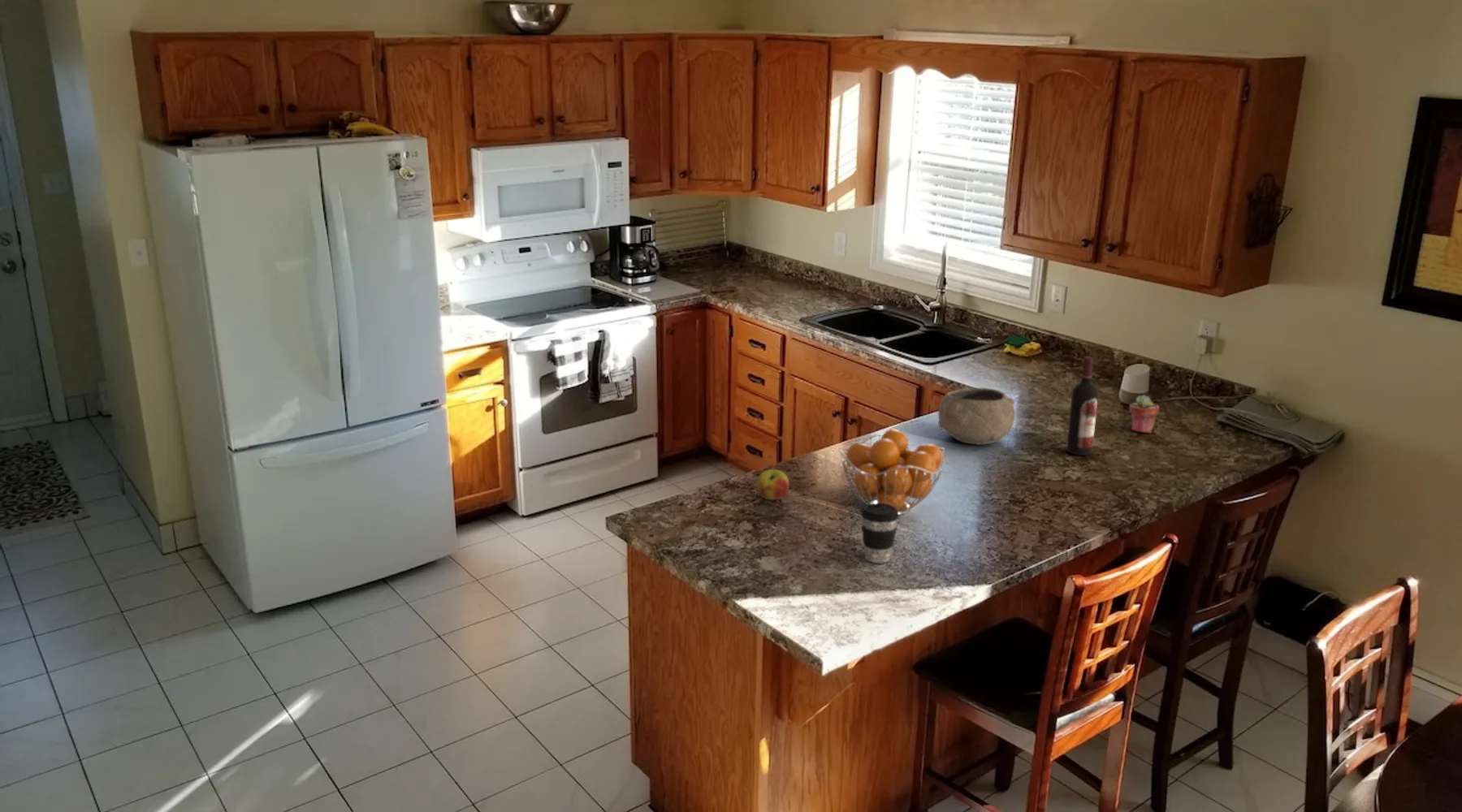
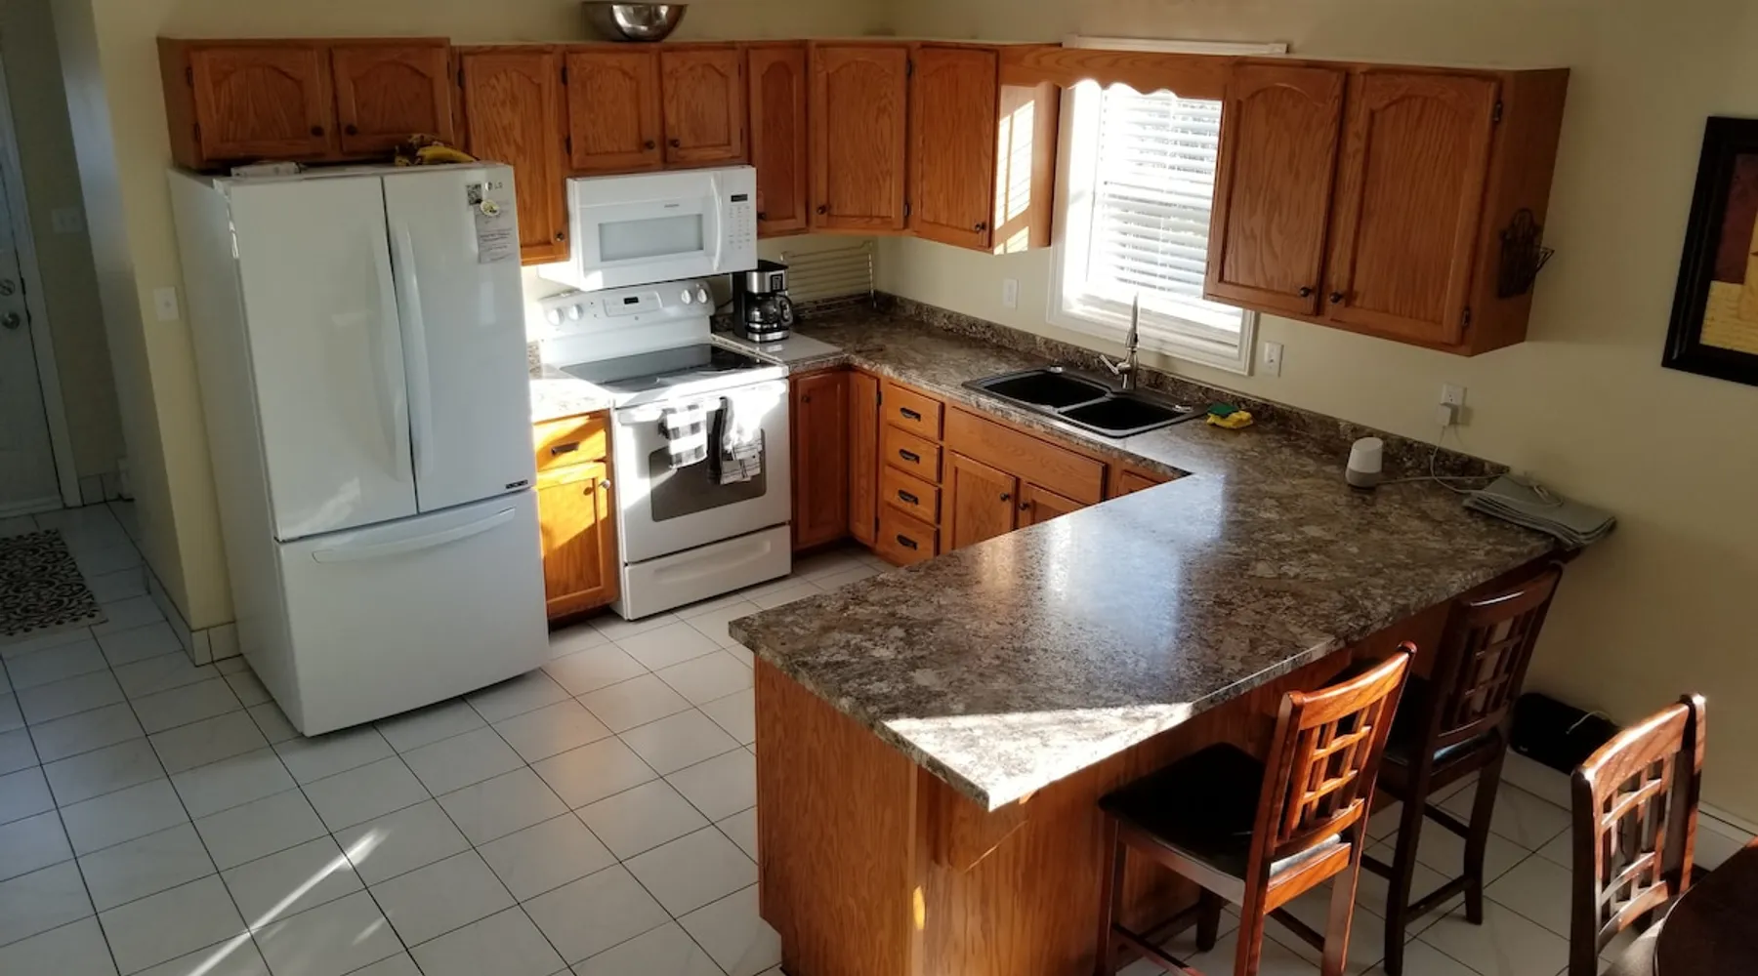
- wine bottle (1084, 404)
- fruit basket (891, 472)
- coffee cup (879, 533)
- potted succulent (1144, 412)
- bowl (976, 416)
- apple (772, 485)
